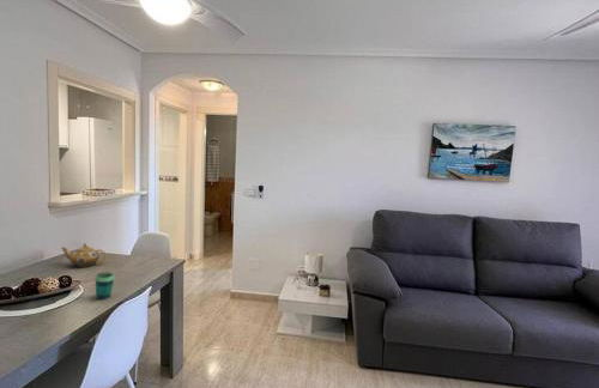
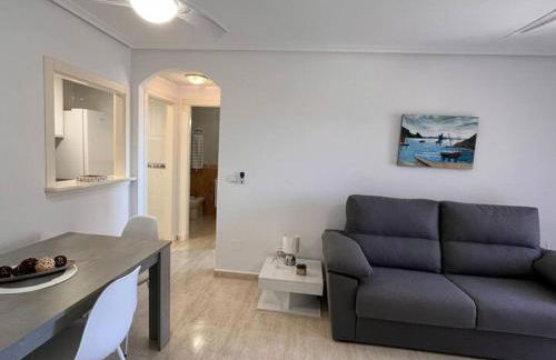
- teapot (84, 254)
- cup (104, 286)
